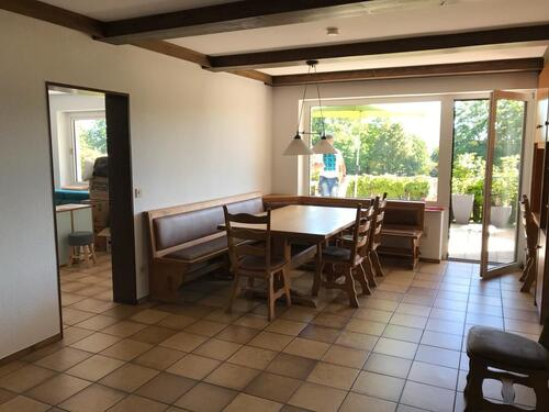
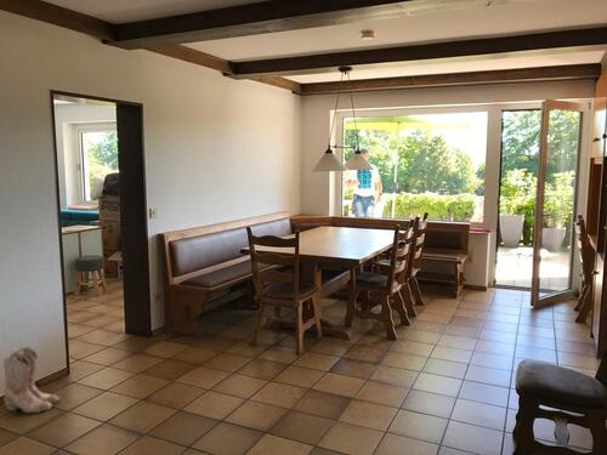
+ boots (30, 377)
